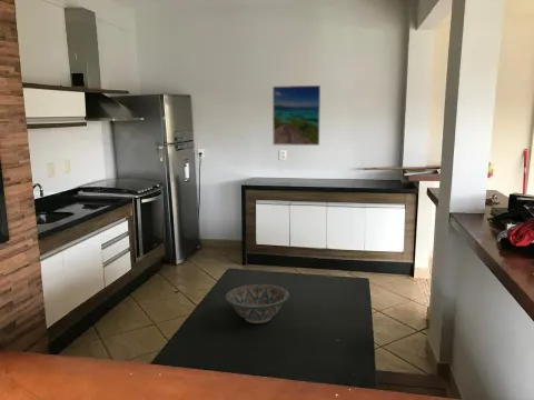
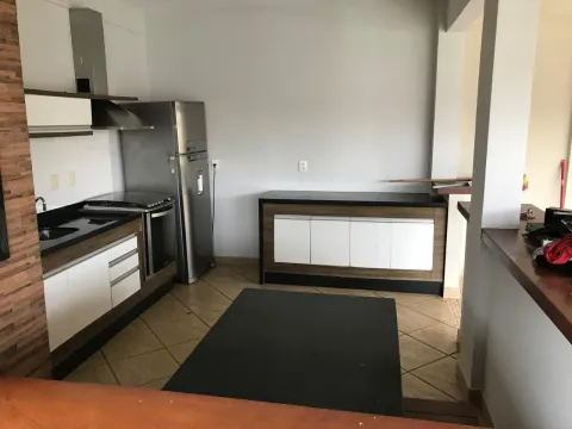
- decorative bowl (257, 306)
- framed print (296, 116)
